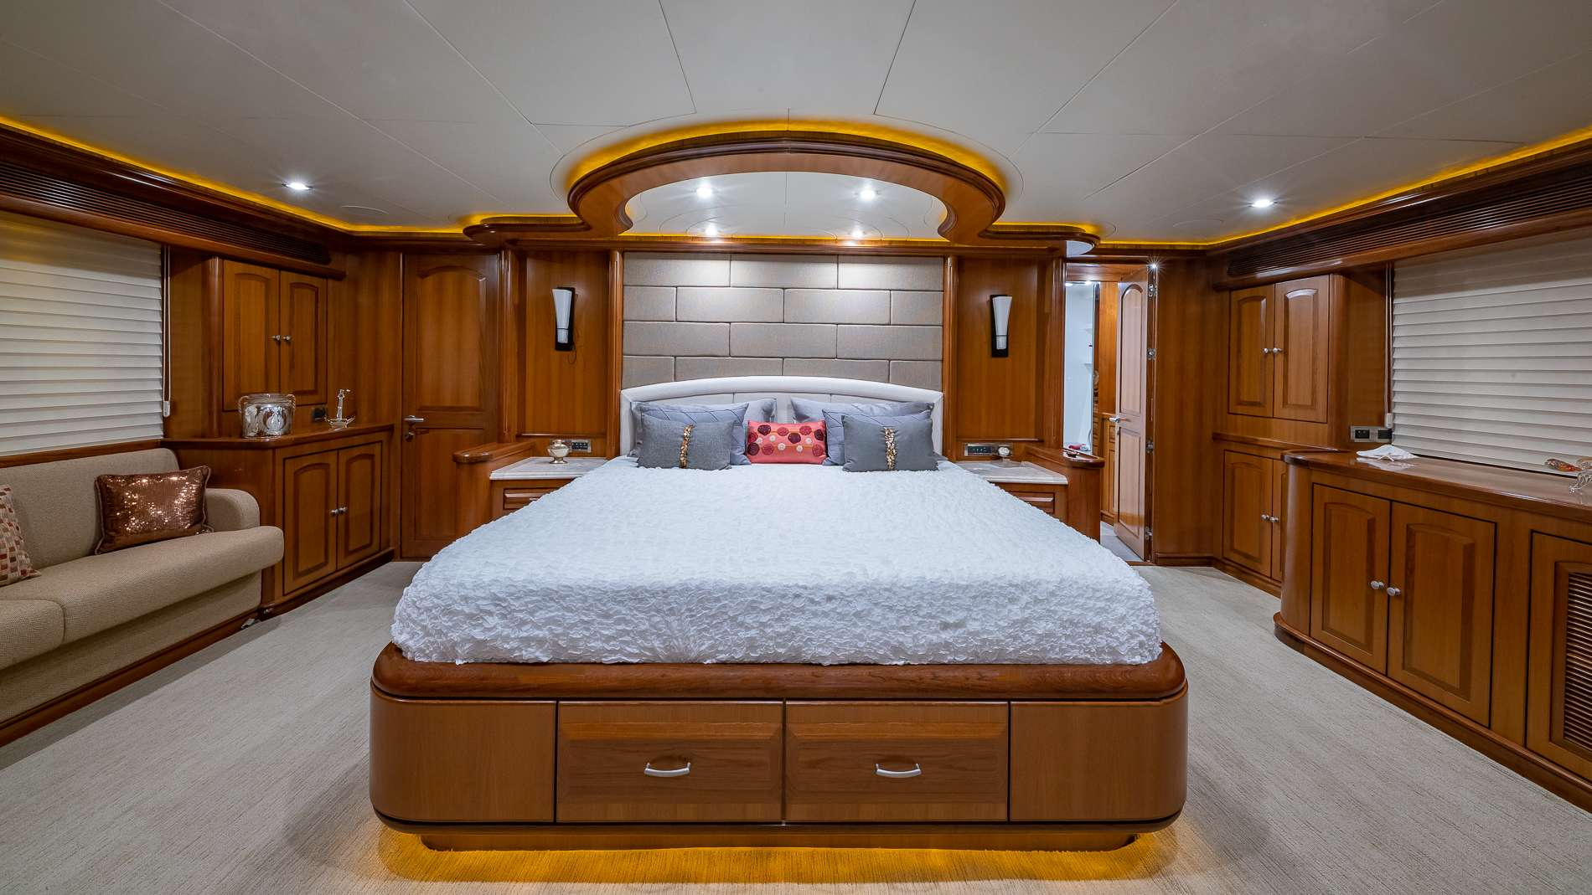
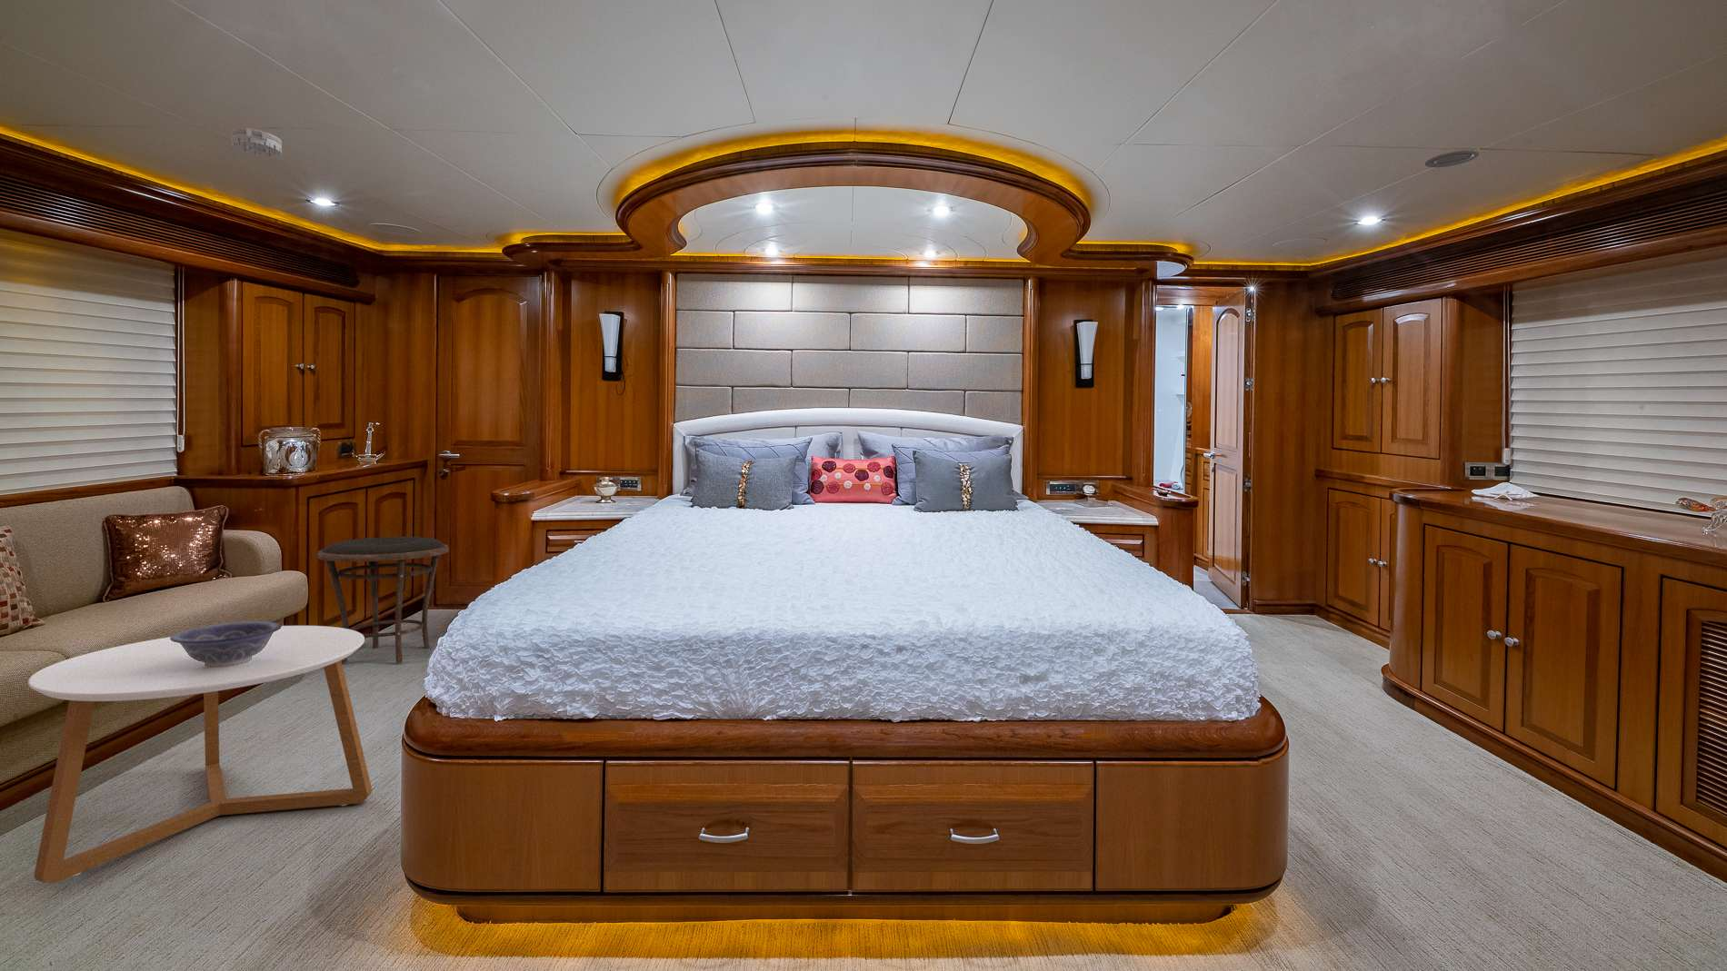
+ decorative bowl (228, 646)
+ recessed light (1452, 156)
+ smoke detector (256, 142)
+ coffee table (211, 736)
+ side table (377, 598)
